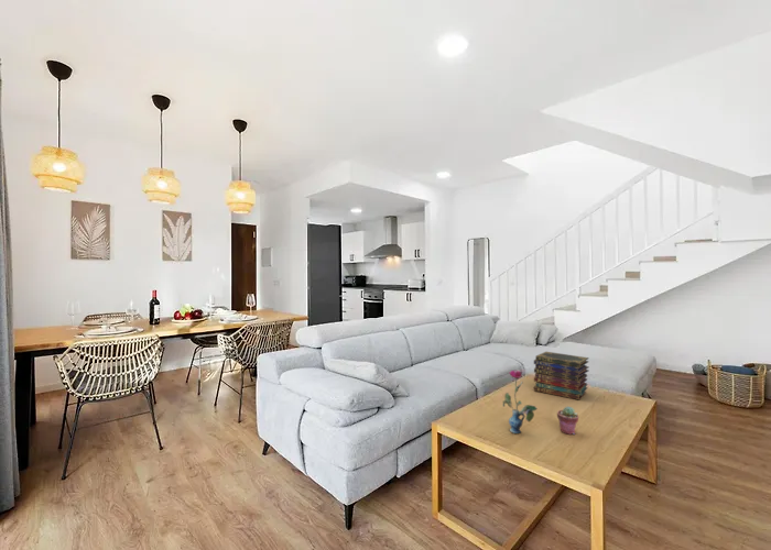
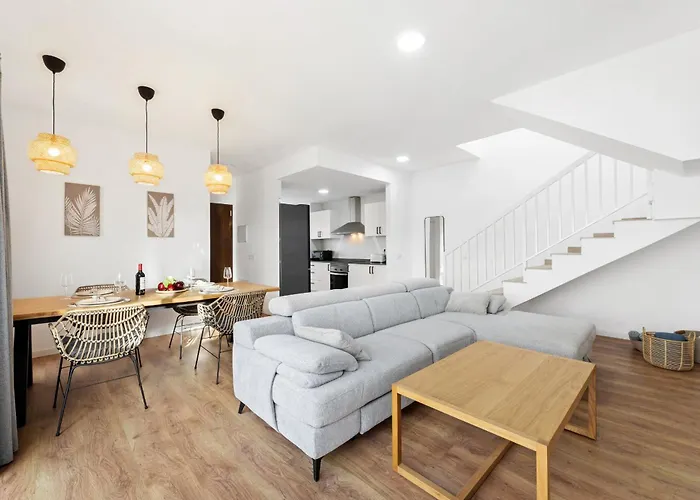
- book stack (561, 374)
- vase (519, 402)
- potted succulent (567, 419)
